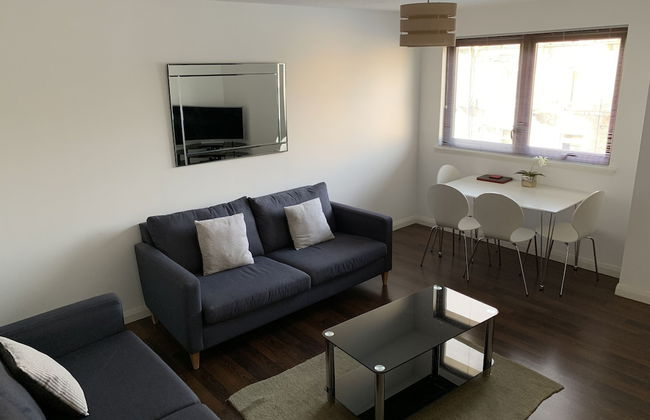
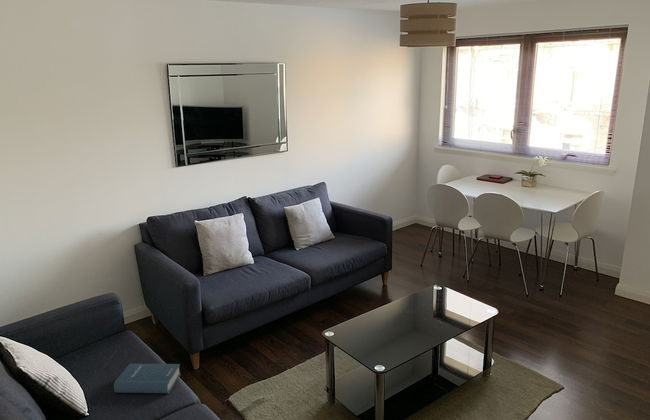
+ hardback book (148, 378)
